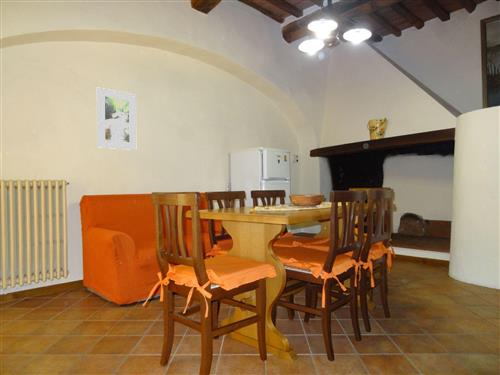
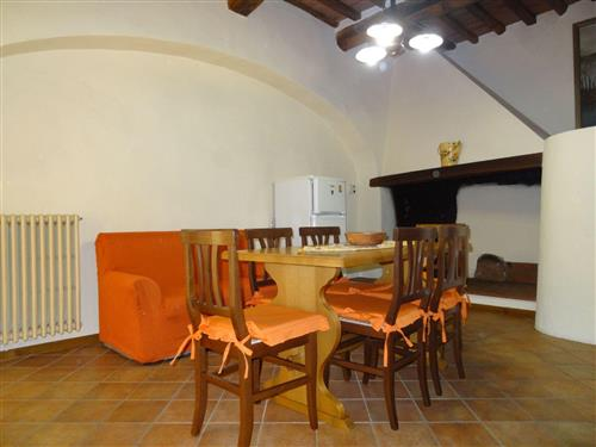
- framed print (117, 119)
